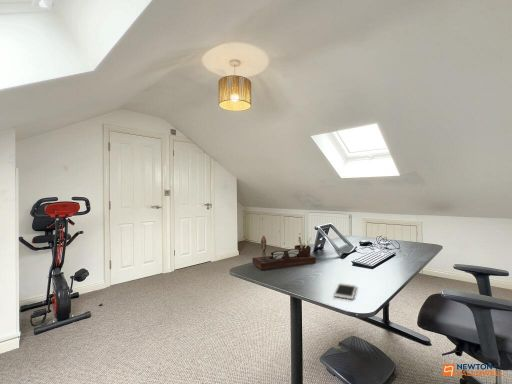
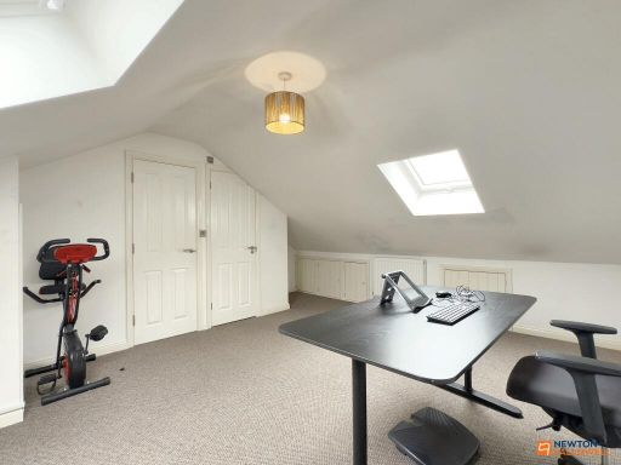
- desk organizer (286, 251)
- cell phone (345, 290)
